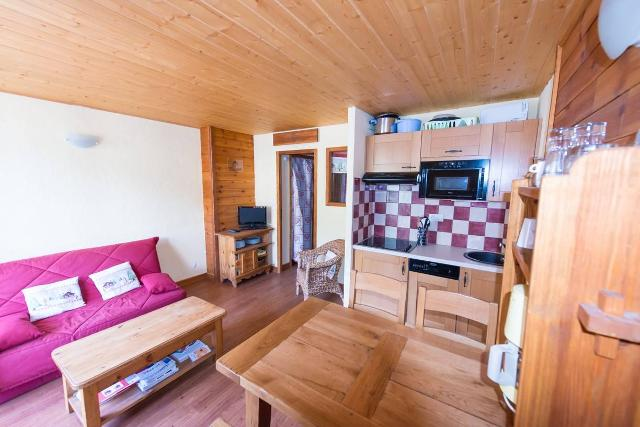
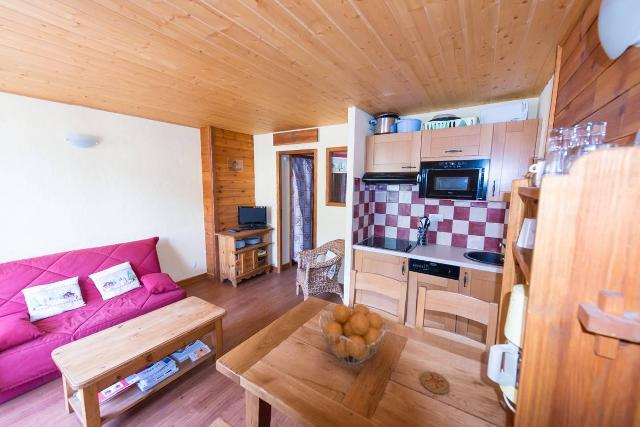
+ fruit basket (352, 332)
+ coaster (434, 382)
